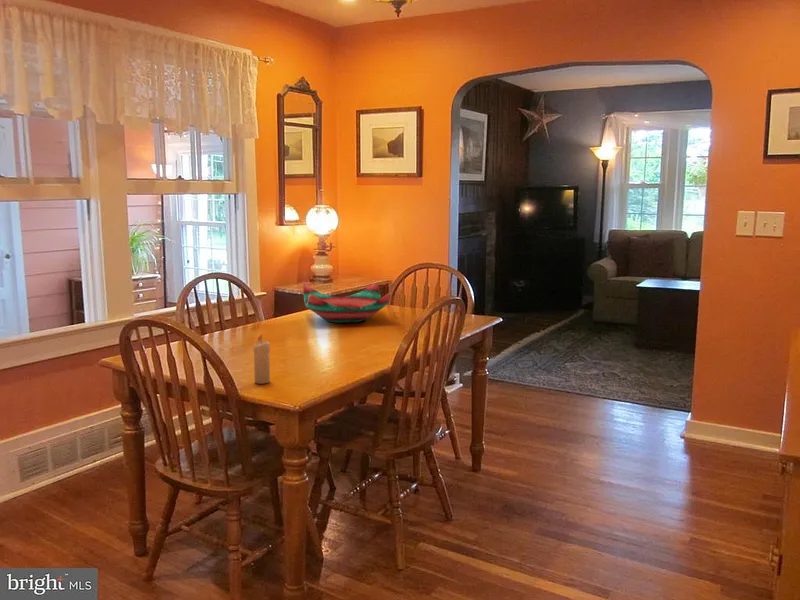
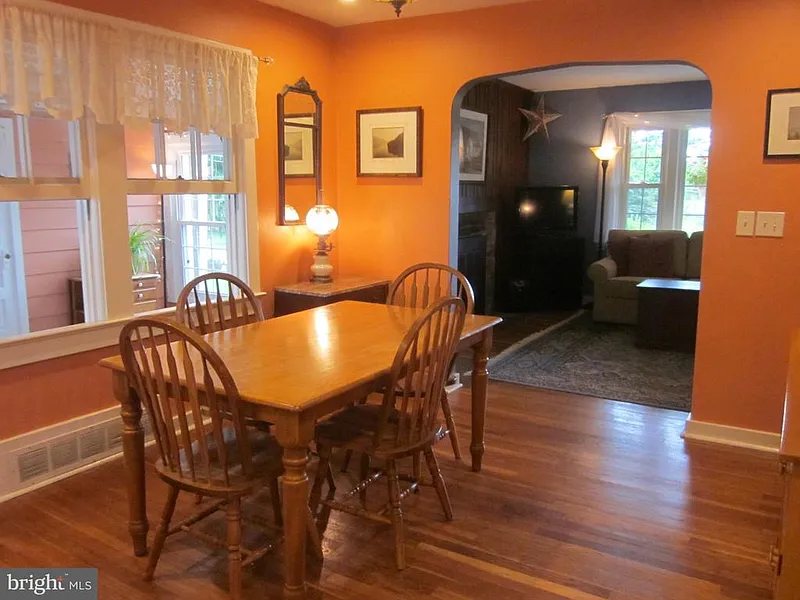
- candle (262, 358)
- decorative bowl (345, 303)
